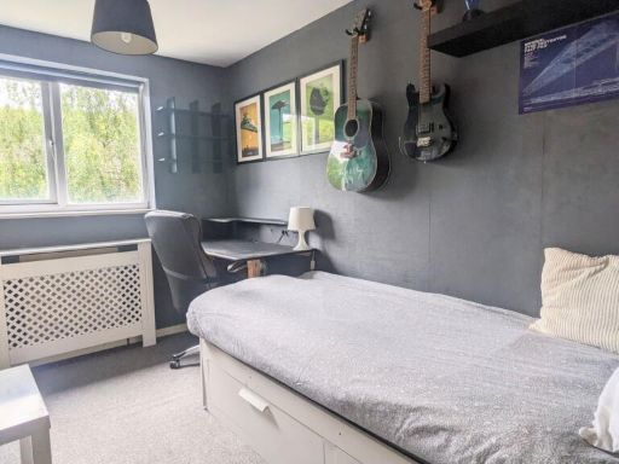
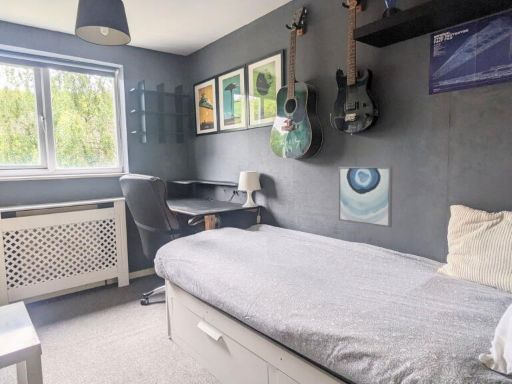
+ wall art (363, 195)
